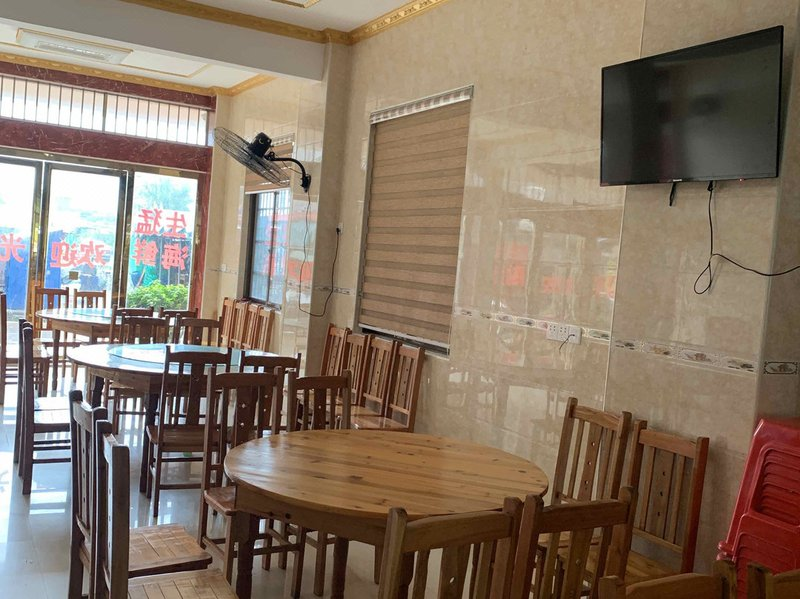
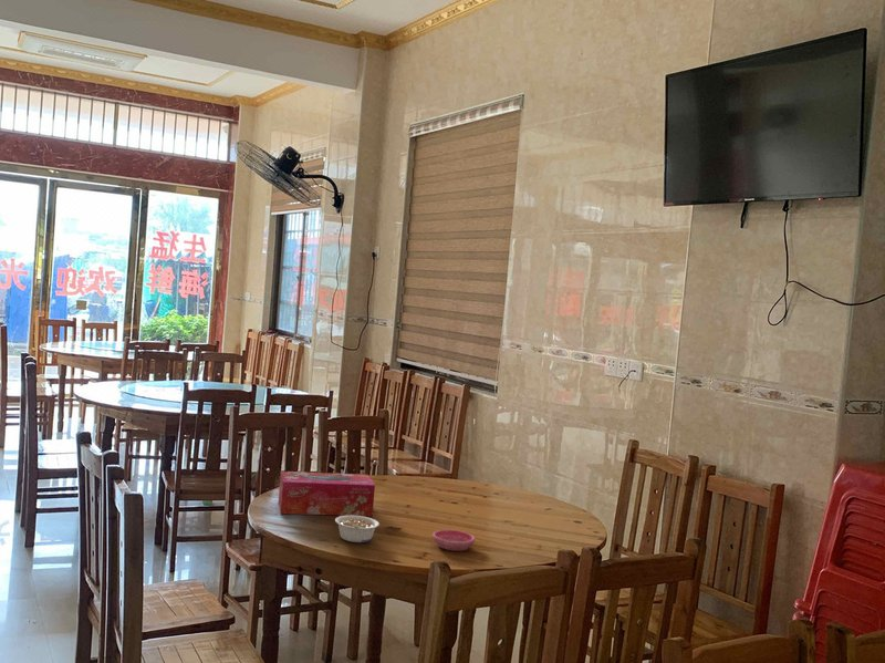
+ legume (357, 528)
+ saucer (452, 540)
+ tissue box (325, 493)
